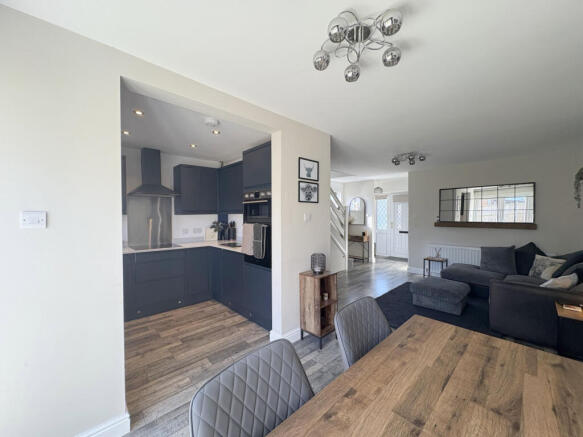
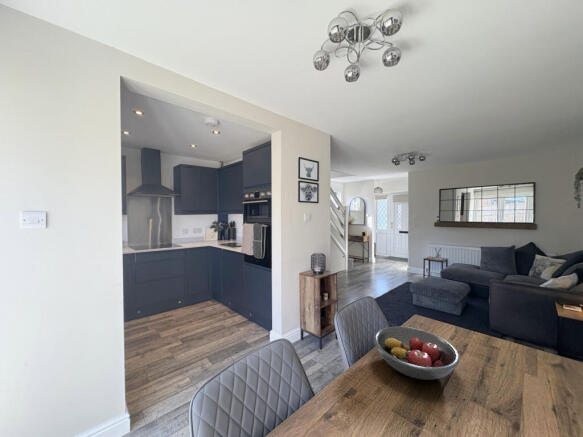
+ fruit bowl (413, 352)
